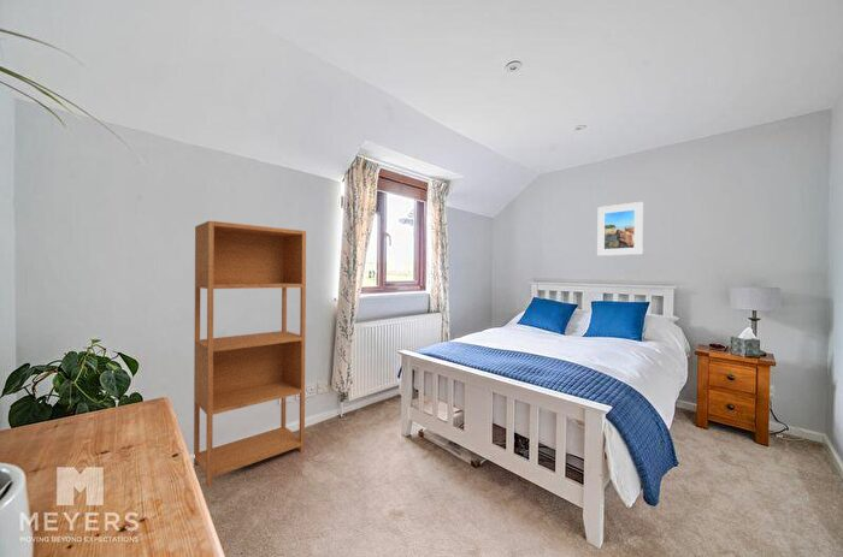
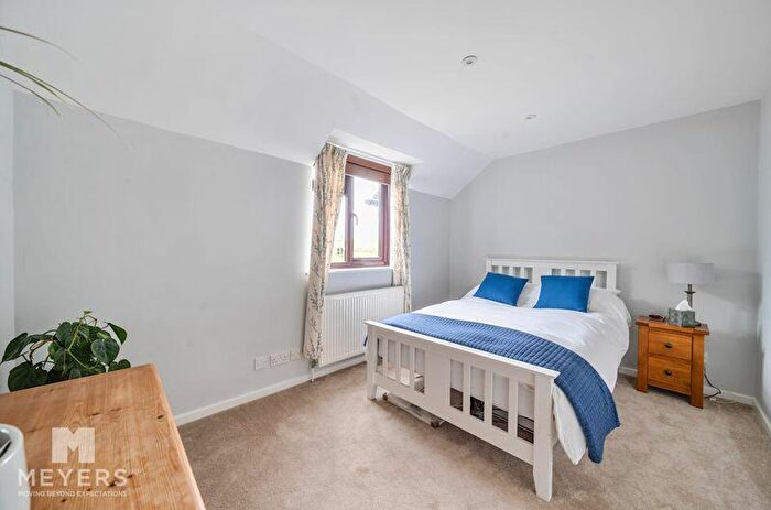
- bookcase (252, 343)
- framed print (619, 230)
